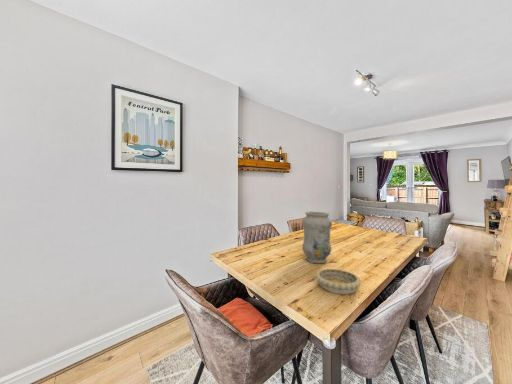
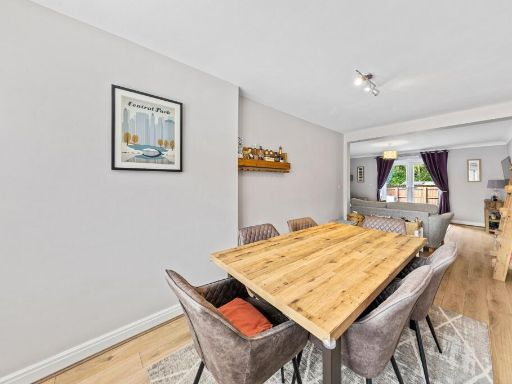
- decorative bowl (337, 282)
- vase (316, 236)
